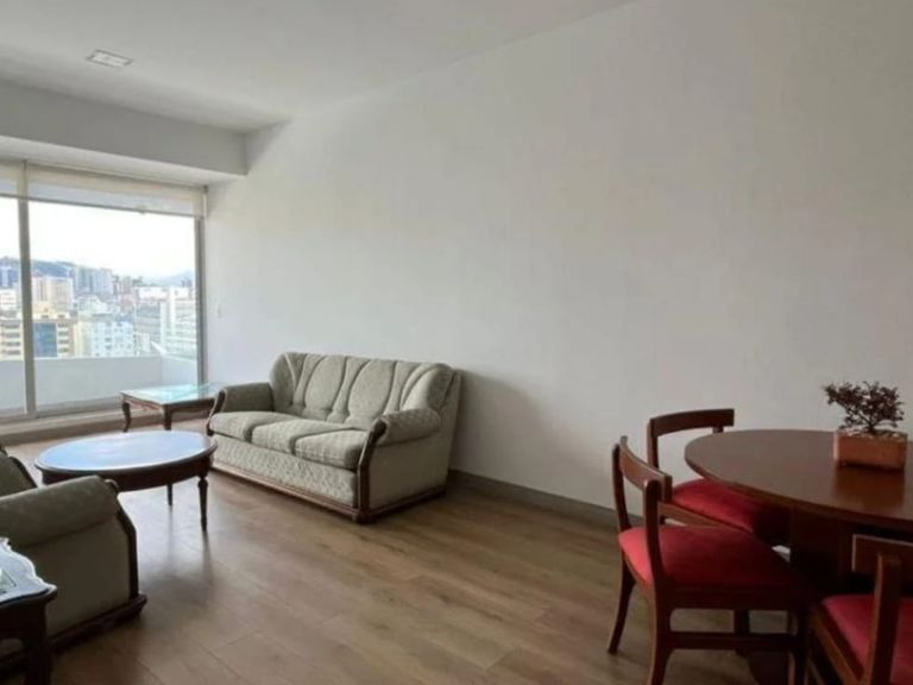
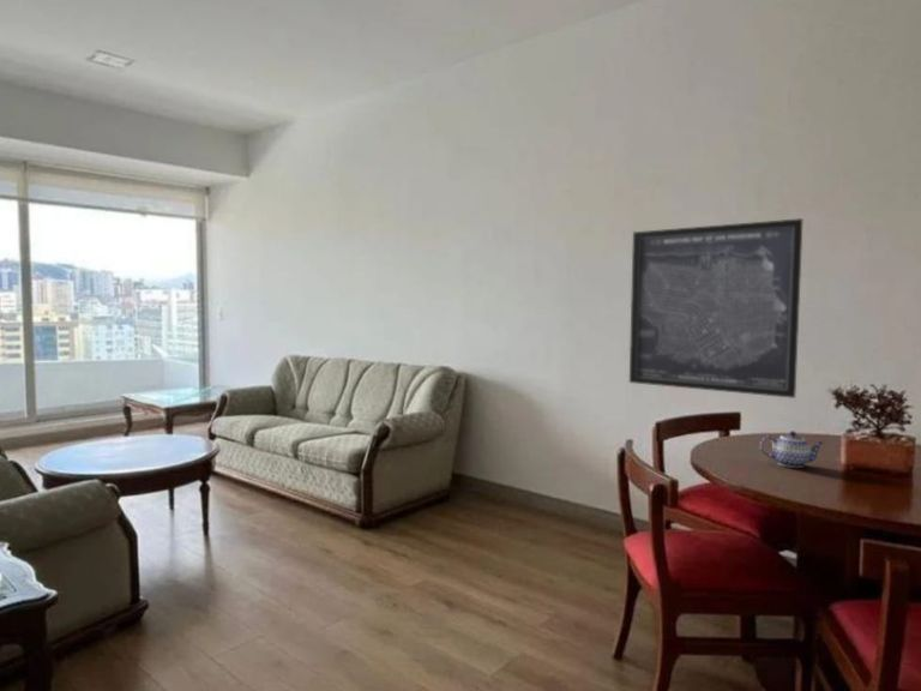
+ wall art (708, 308)
+ teapot (791, 447)
